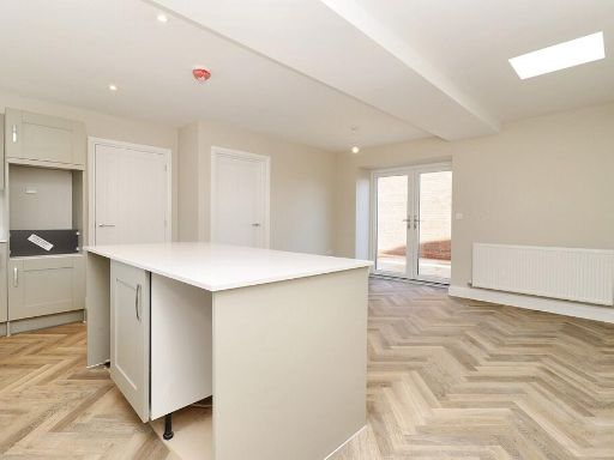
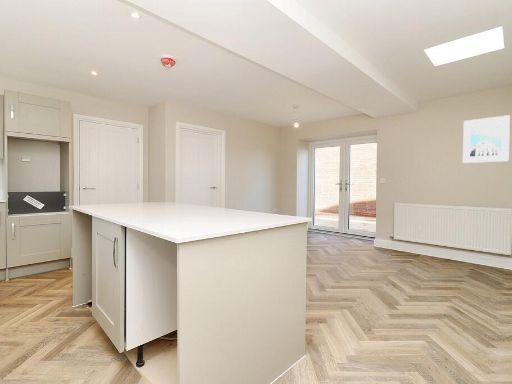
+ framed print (485, 140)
